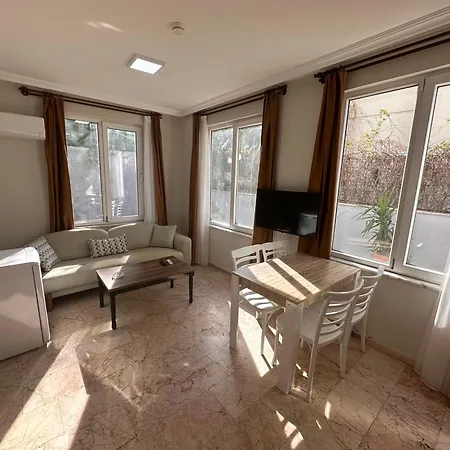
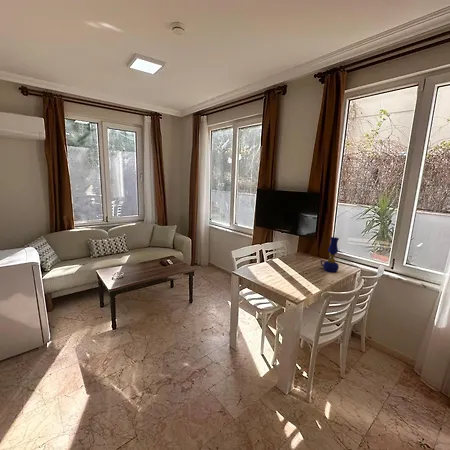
+ oil lamp (330, 253)
